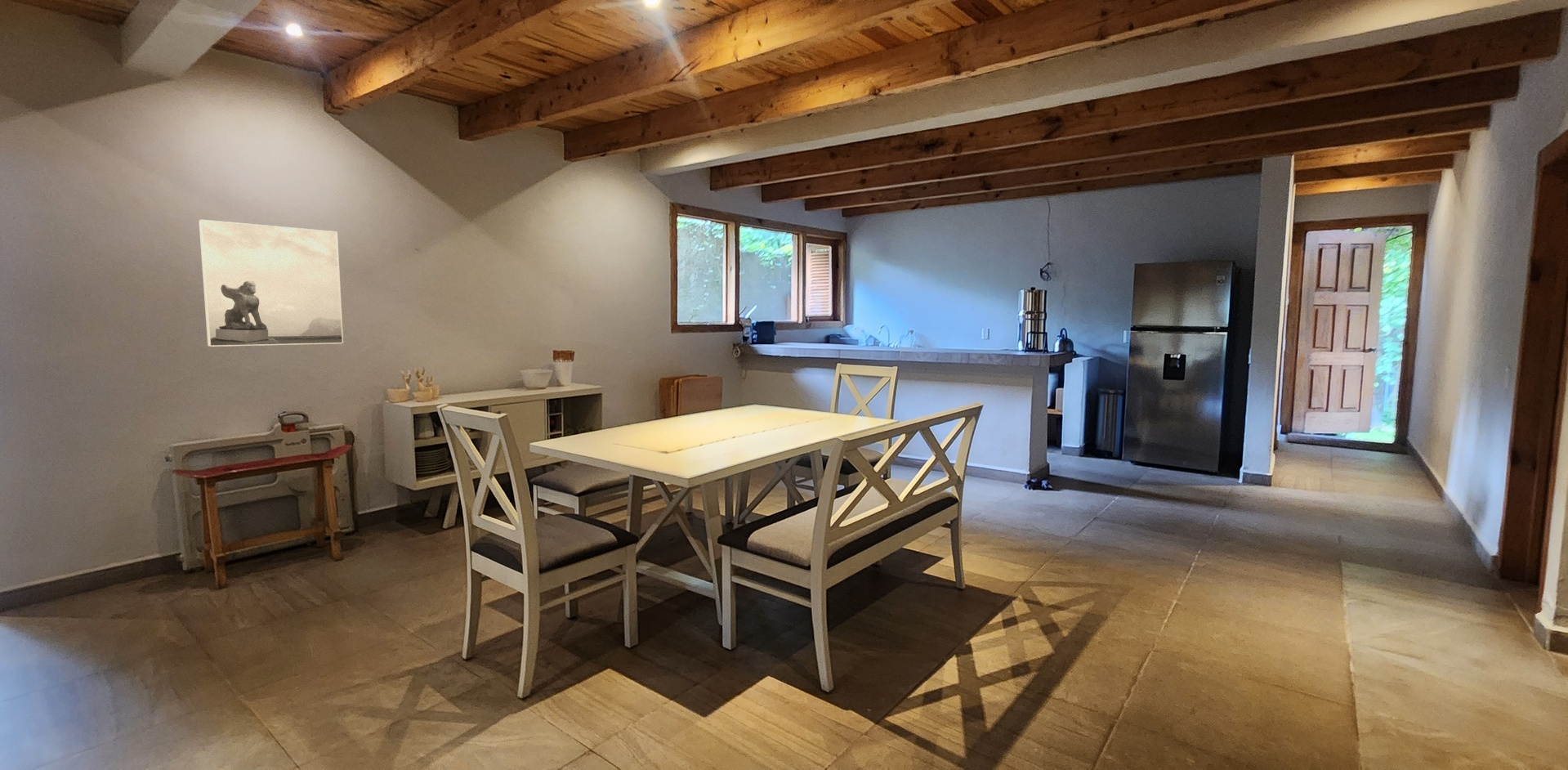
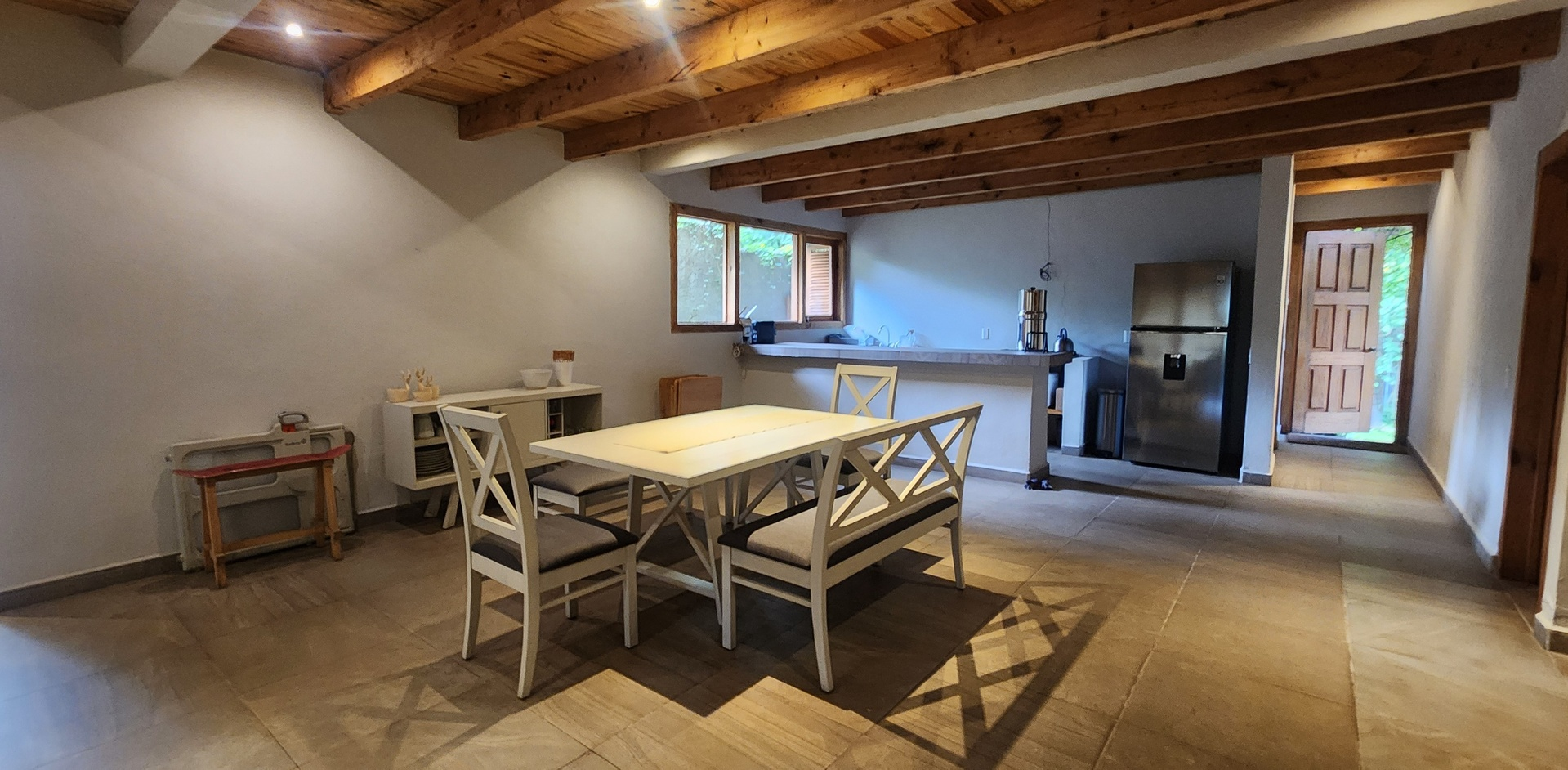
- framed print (275, 285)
